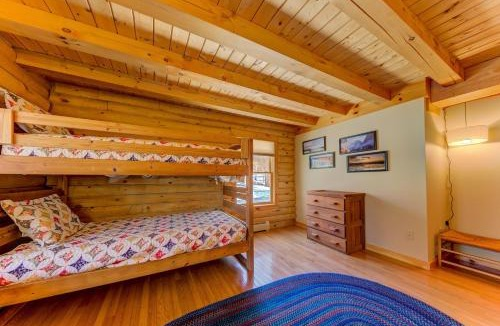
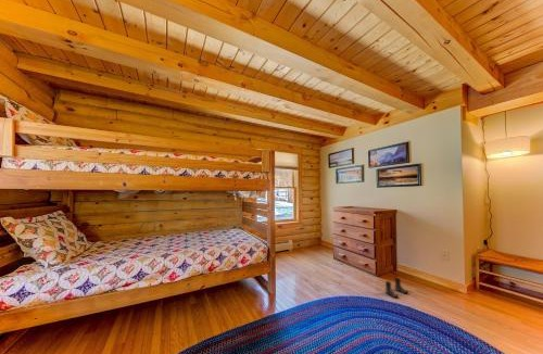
+ boots (396, 287)
